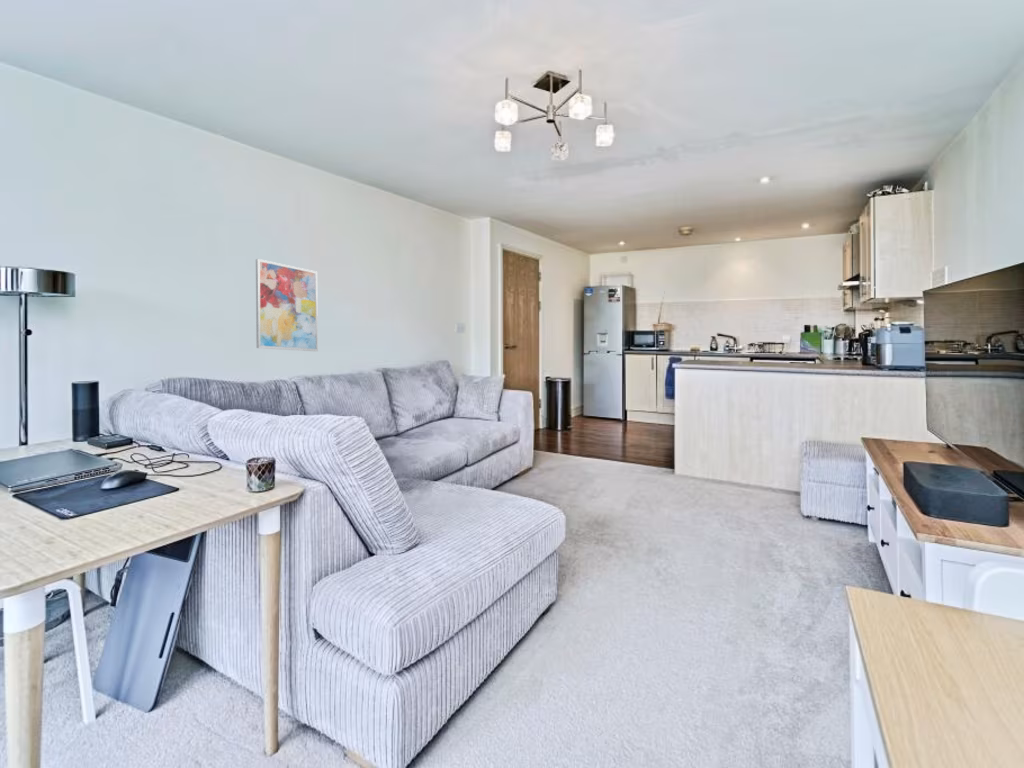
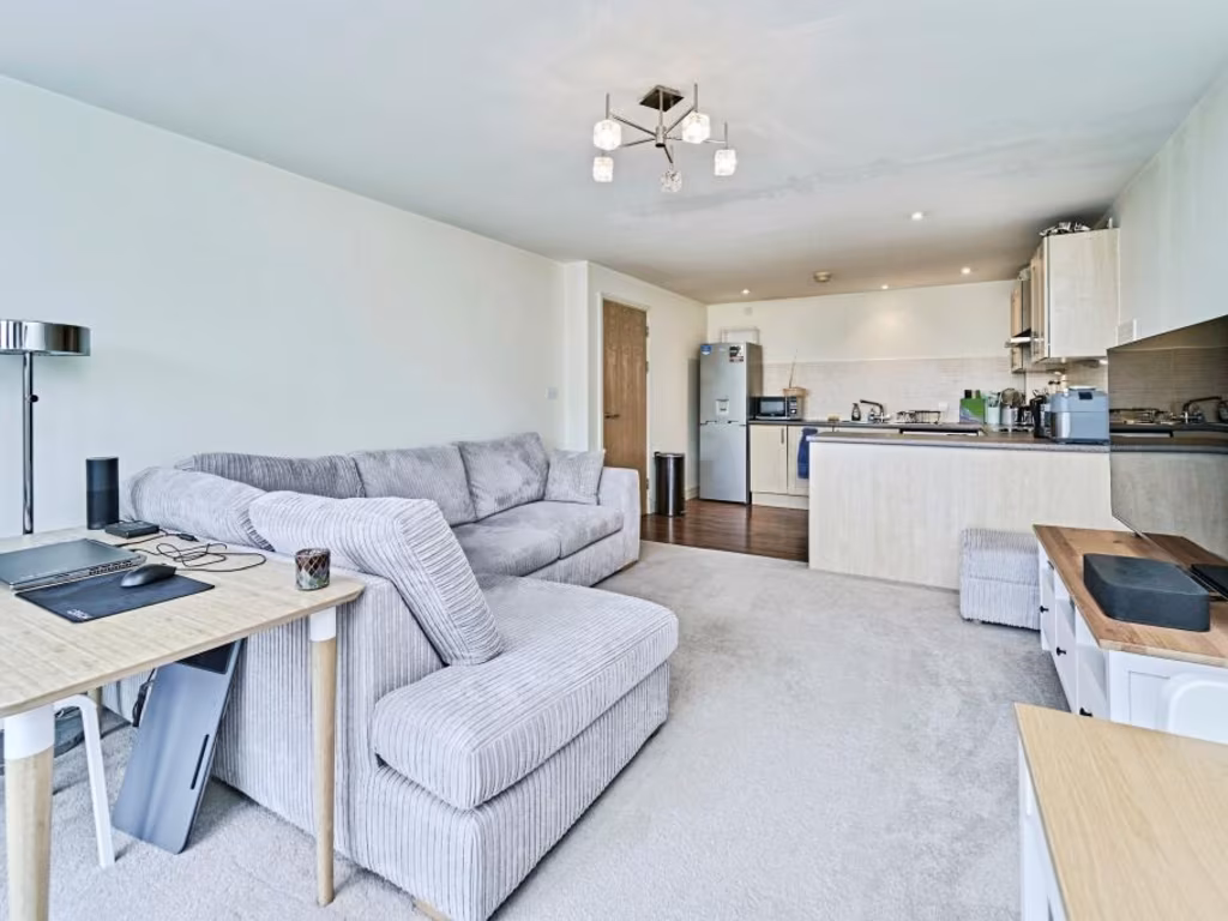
- wall art (288, 307)
